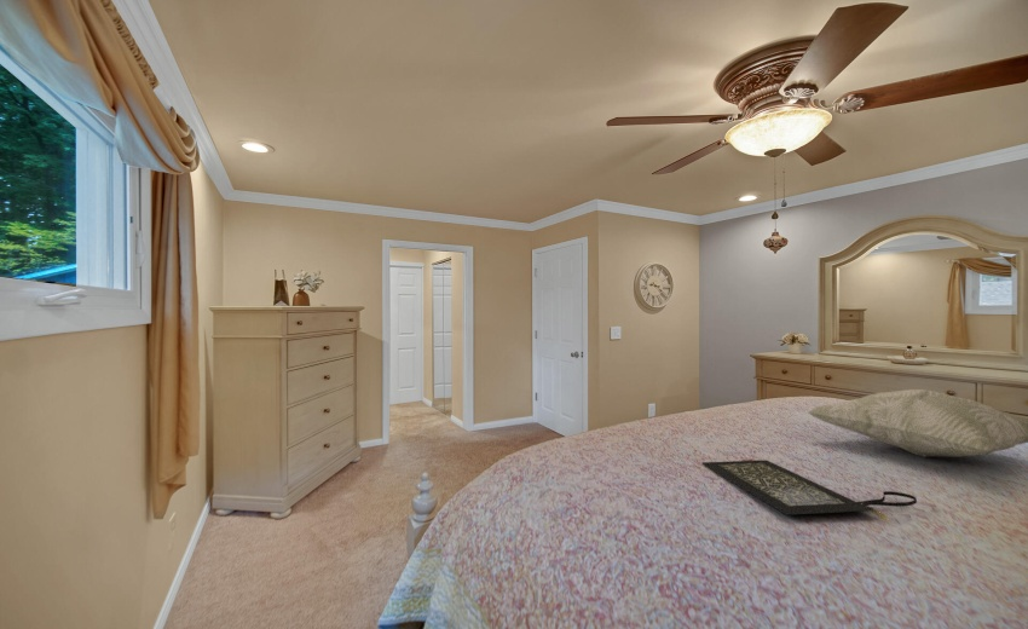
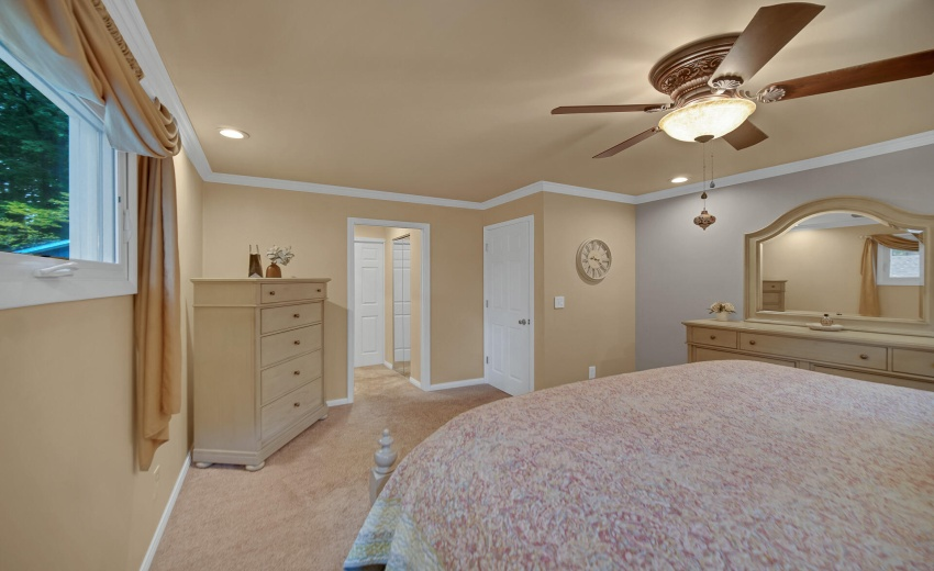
- decorative pillow (923, 421)
- clutch bag (782, 484)
